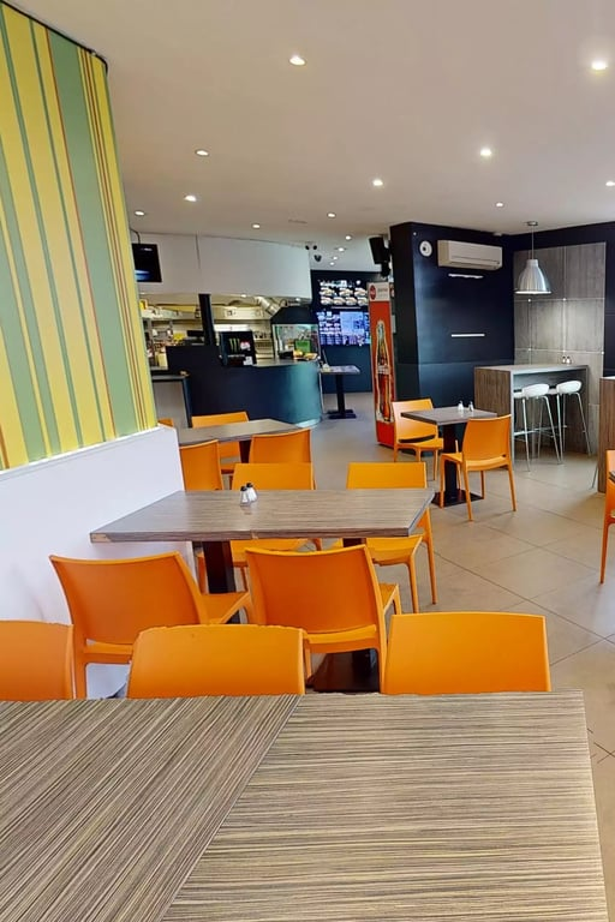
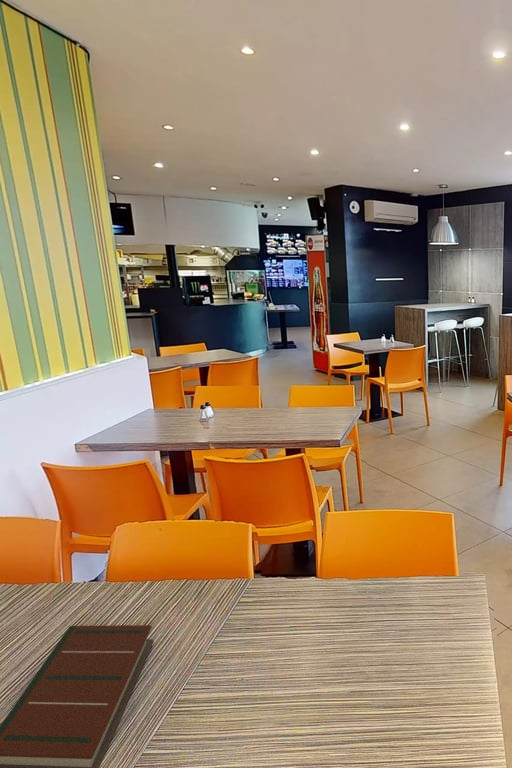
+ book (79, 688)
